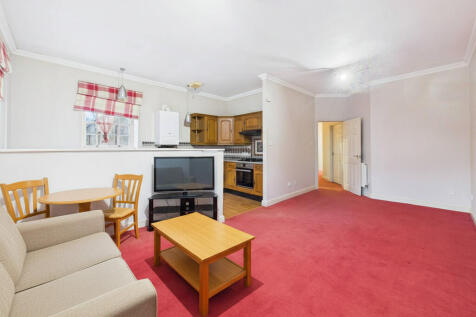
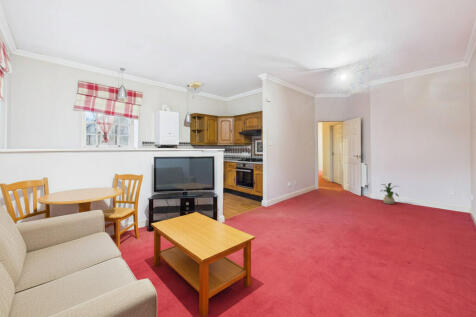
+ house plant (389, 192)
